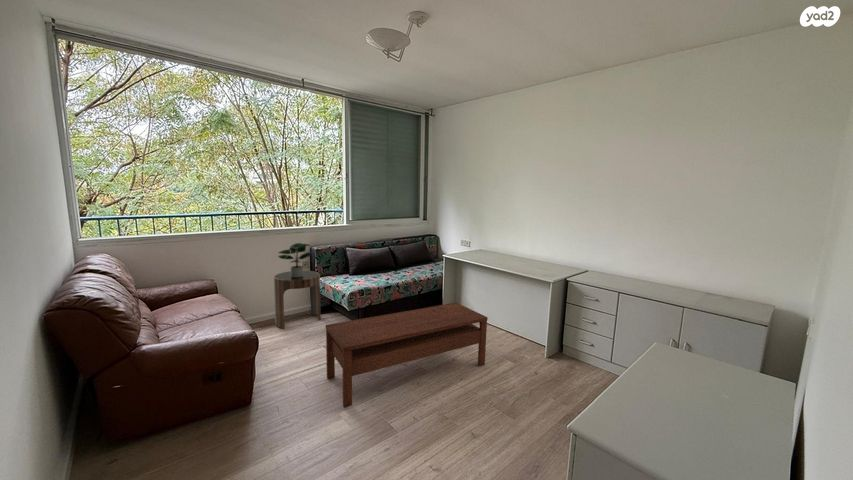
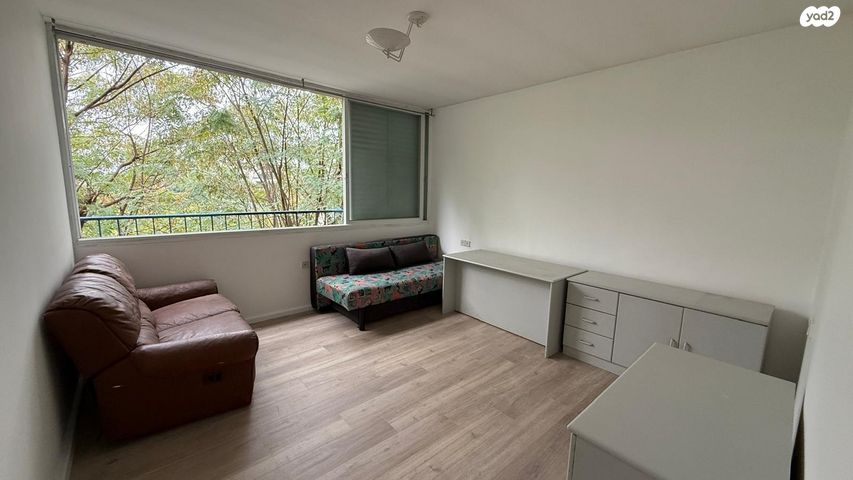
- potted plant (295, 260)
- side table (297, 288)
- coffee table (409, 346)
